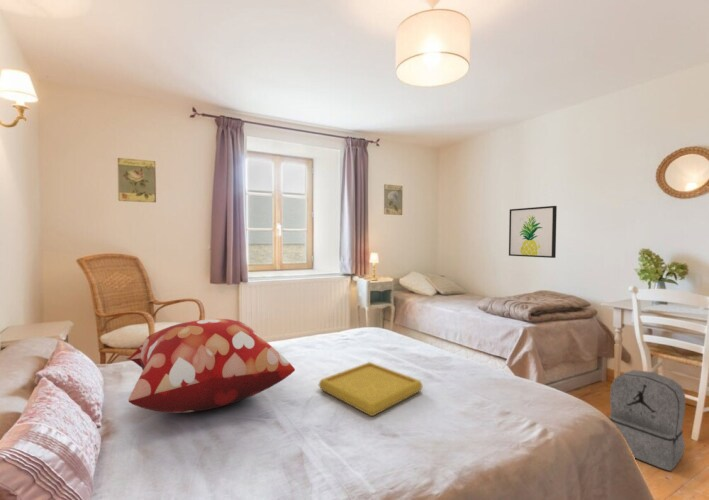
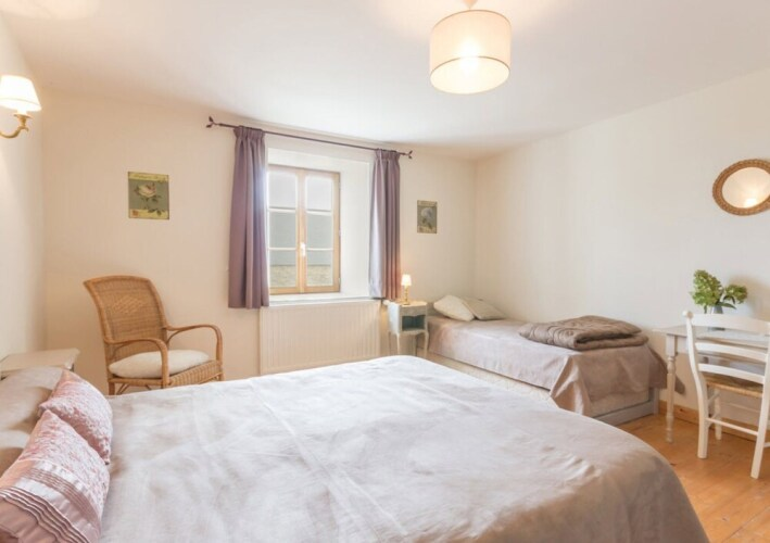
- serving tray (370, 385)
- wall art (531, 232)
- decorative pillow (207, 363)
- backpack (647, 412)
